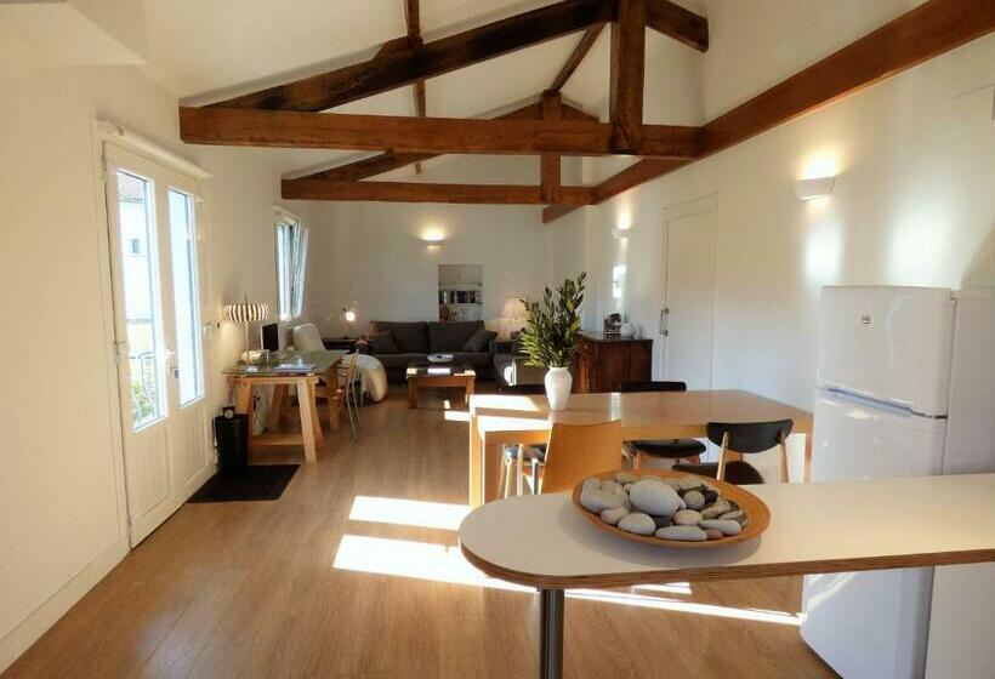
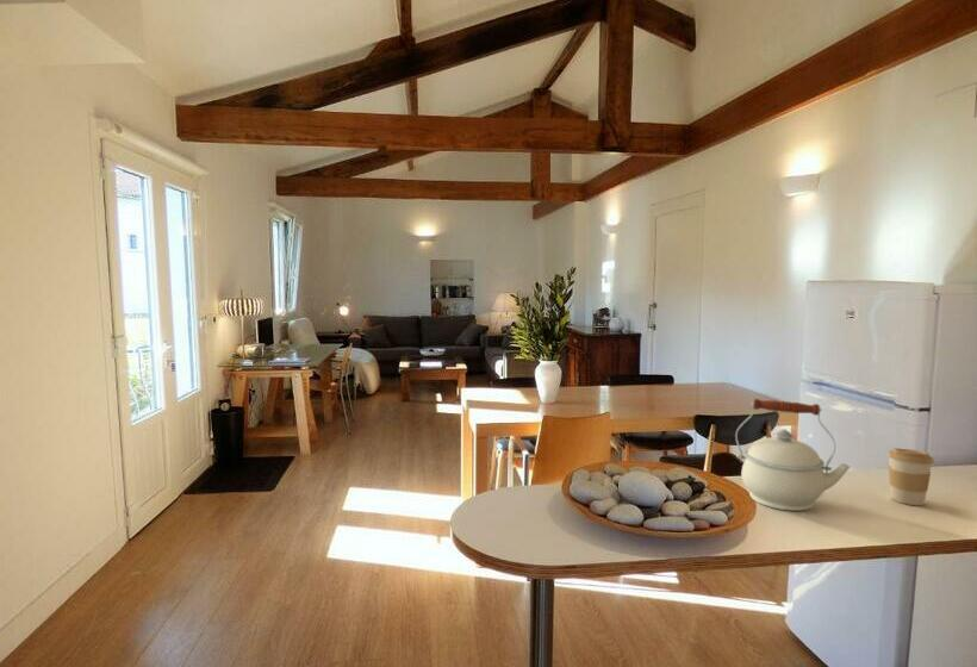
+ coffee cup (908, 474)
+ kettle (790, 451)
